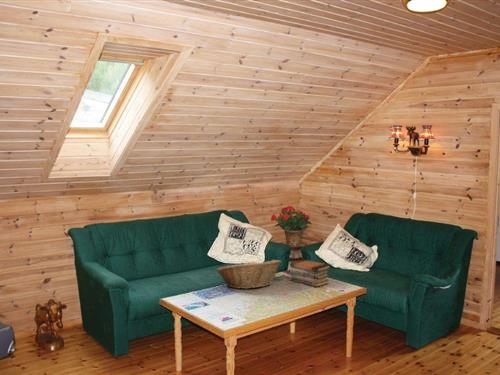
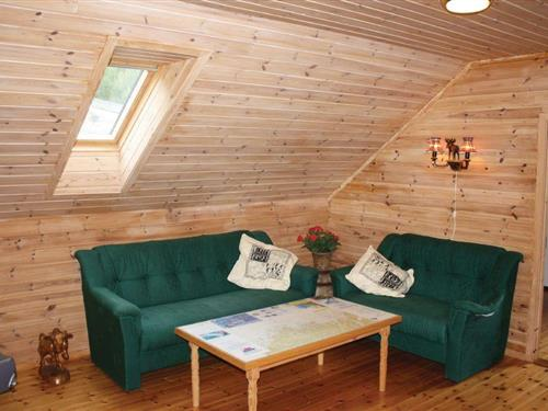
- book stack (309, 272)
- fruit basket (249, 271)
